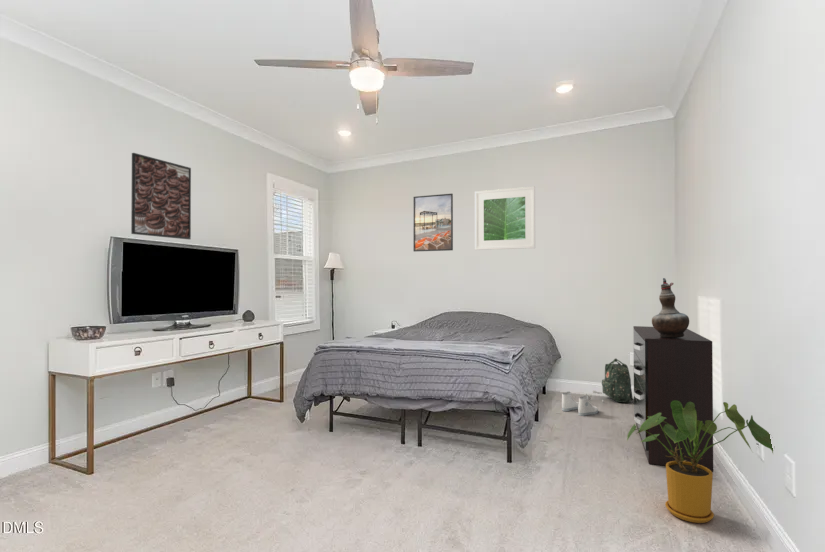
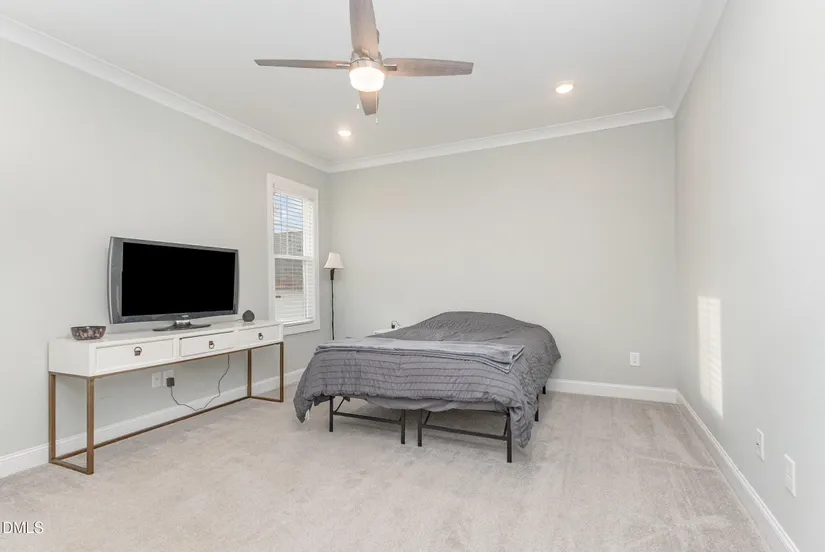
- decorative vase (670, 307)
- house plant (691, 456)
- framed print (504, 219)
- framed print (163, 198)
- backpack (614, 380)
- dresser (665, 388)
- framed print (432, 223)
- boots (579, 402)
